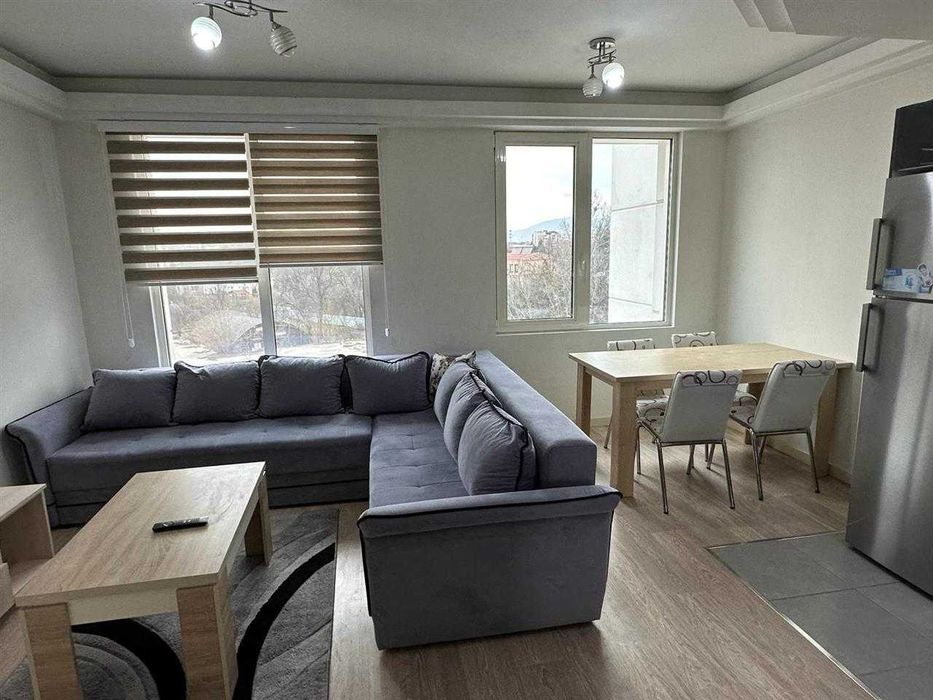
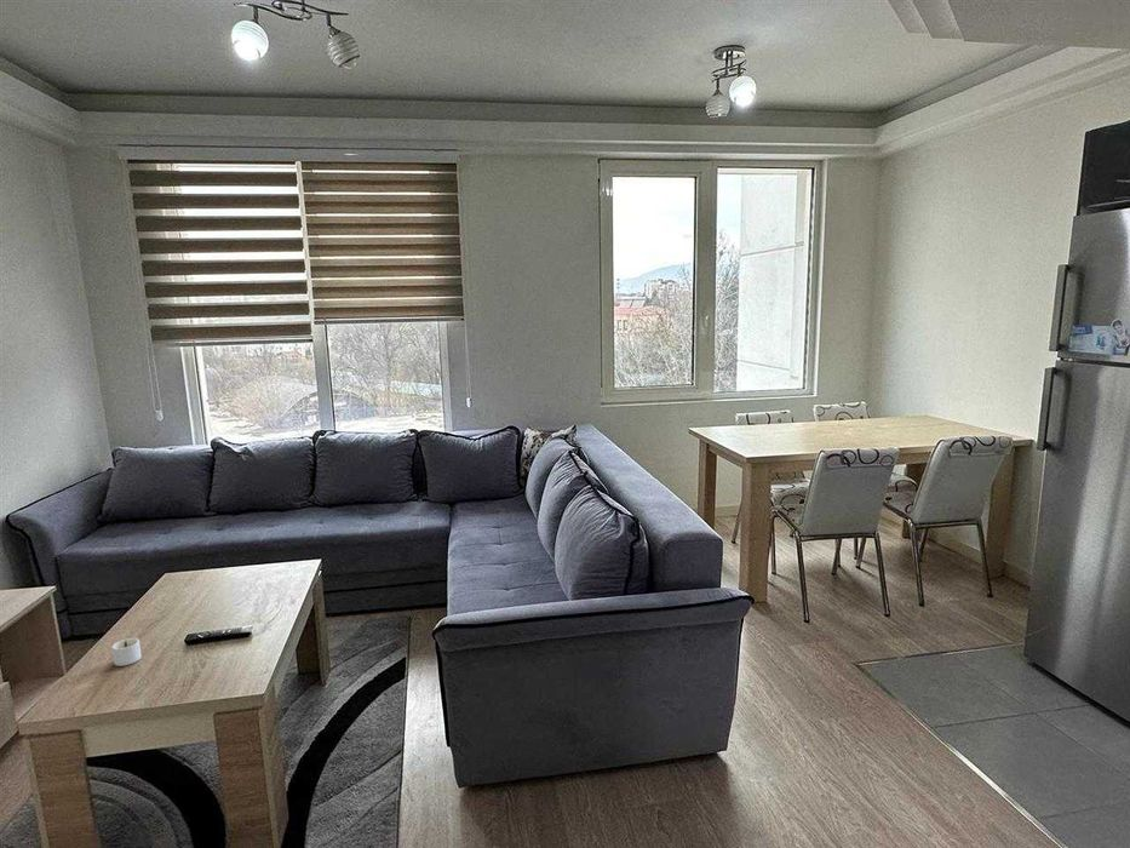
+ candle (130, 647)
